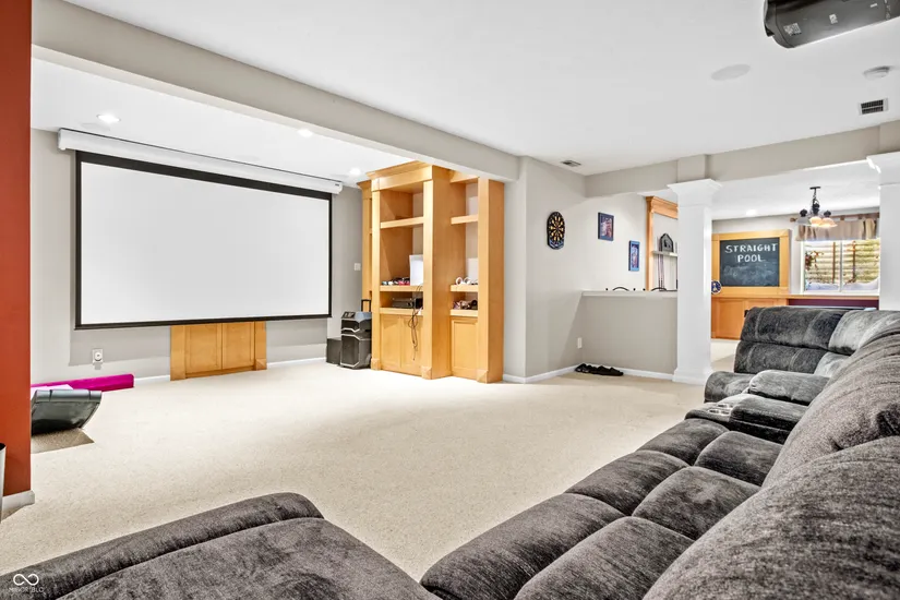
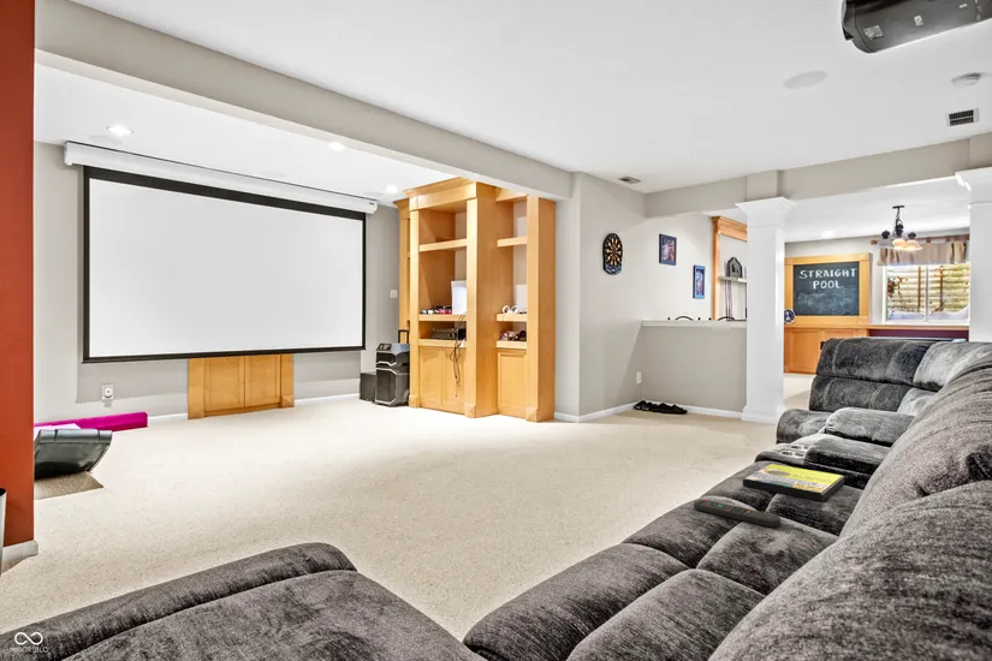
+ remote control (735, 512)
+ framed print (794, 480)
